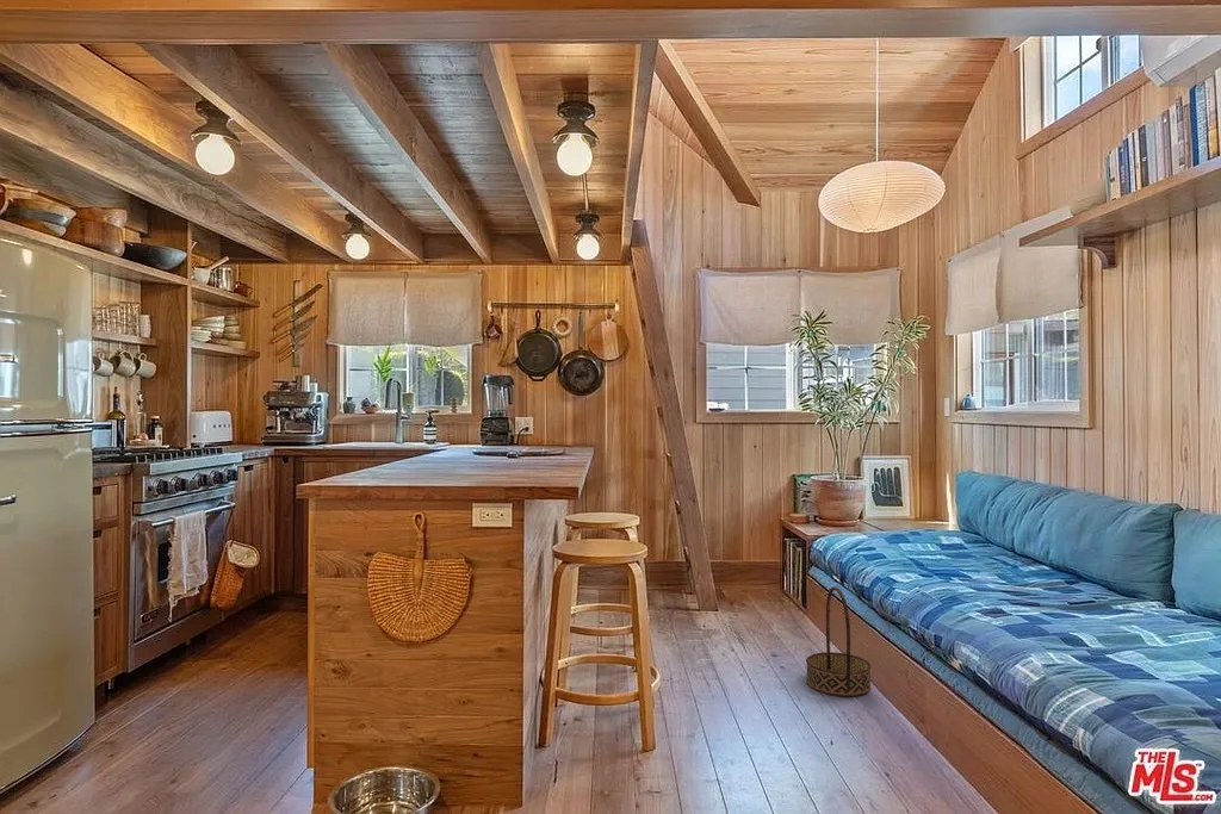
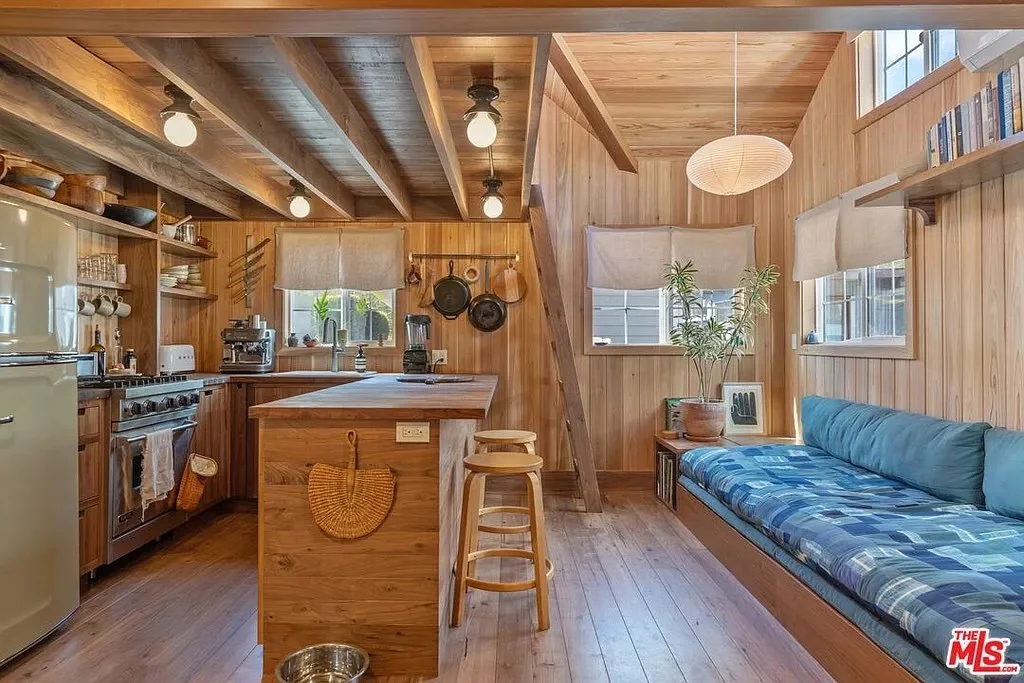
- basket (829, 635)
